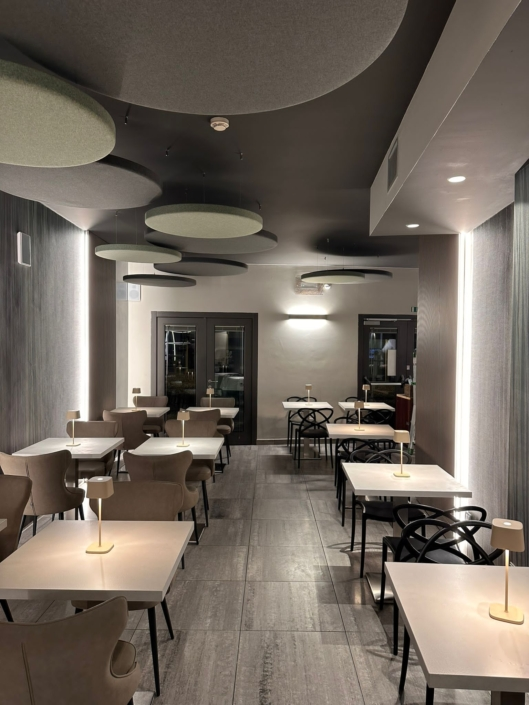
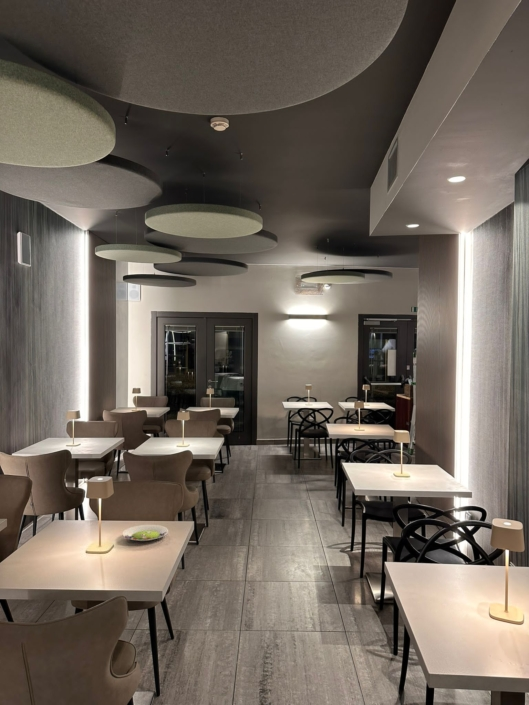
+ salad plate (145, 533)
